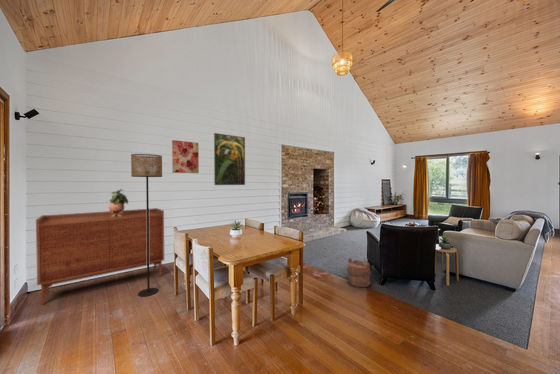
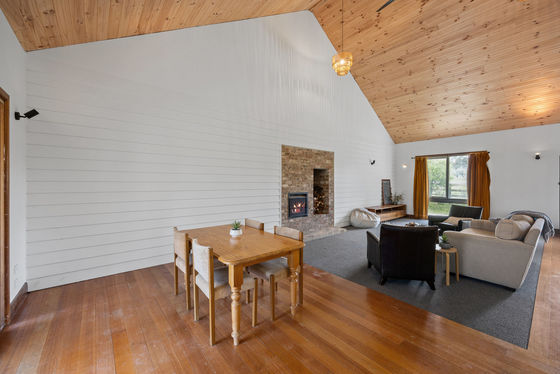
- sideboard (108, 248)
- potted plant (118, 202)
- bucket (358, 271)
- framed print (230, 160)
- floor lamp (147, 224)
- wall art (185, 157)
